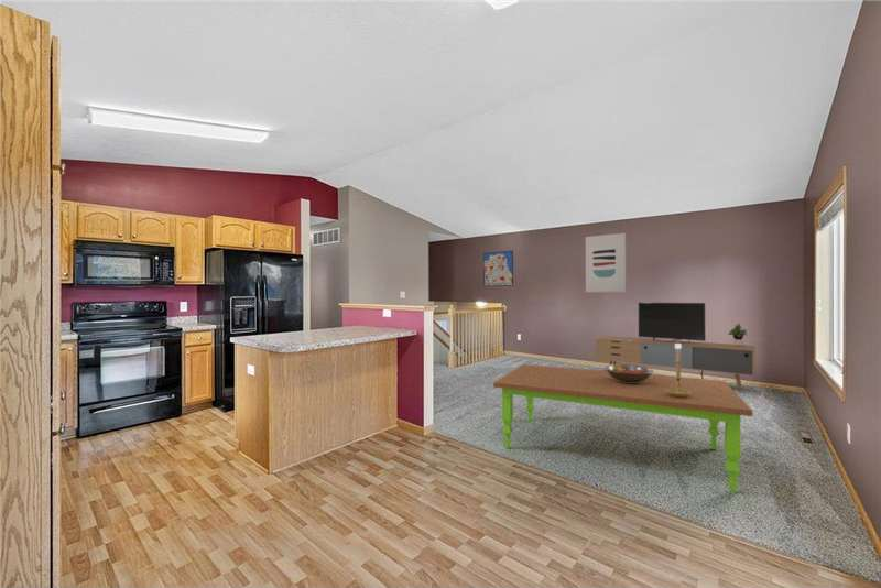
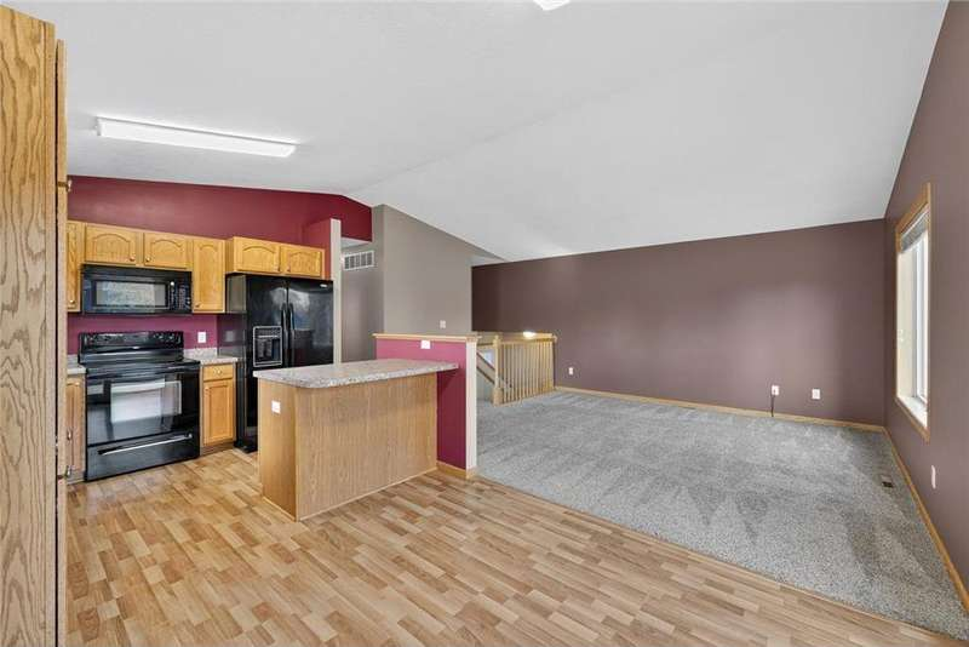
- wall art (498, 269)
- media console (670, 340)
- dining table (609, 406)
- wall art (605, 263)
- fruit bowl (628, 372)
- candle holder (677, 369)
